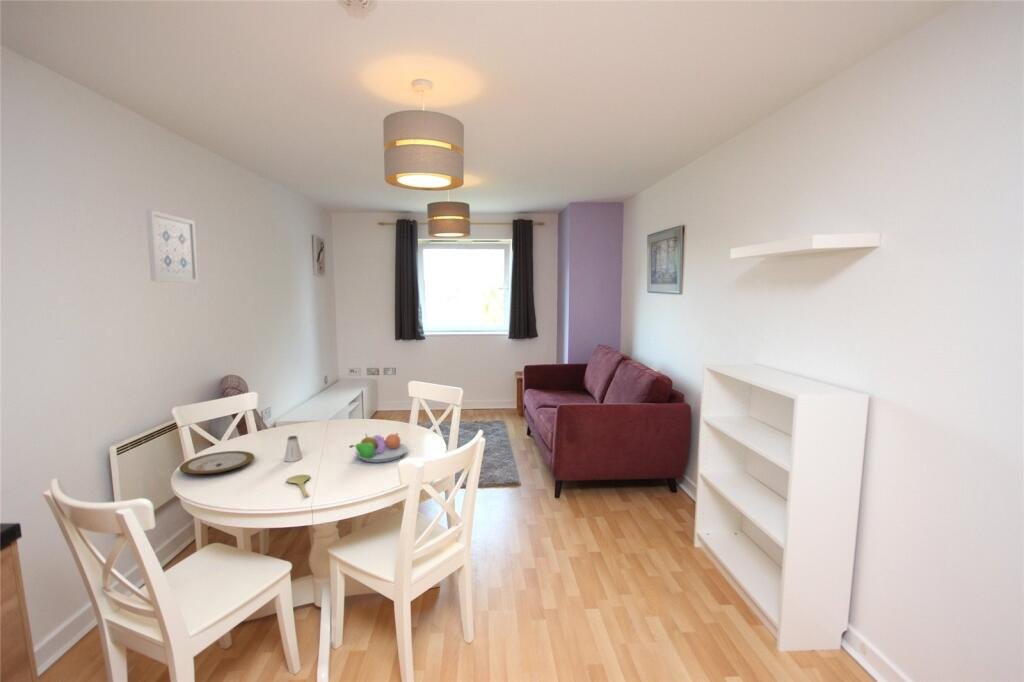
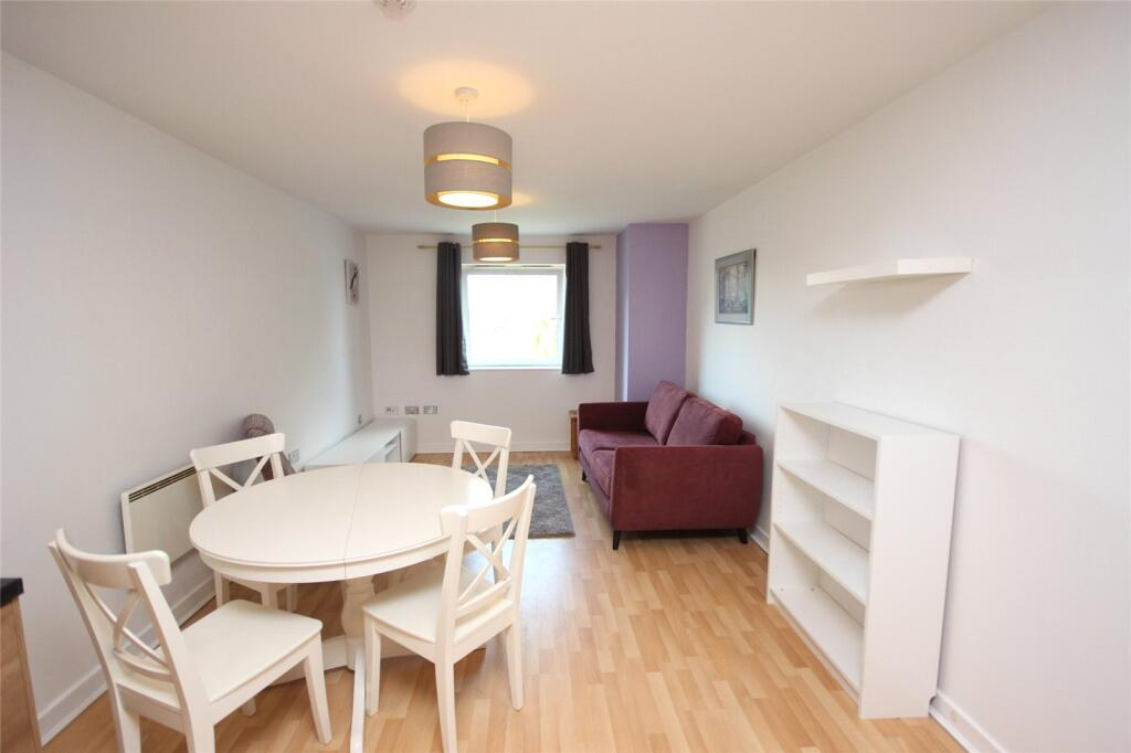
- fruit bowl (379, 445)
- saltshaker (293, 447)
- wall art (173, 249)
- plate (218, 463)
- spoon (301, 484)
